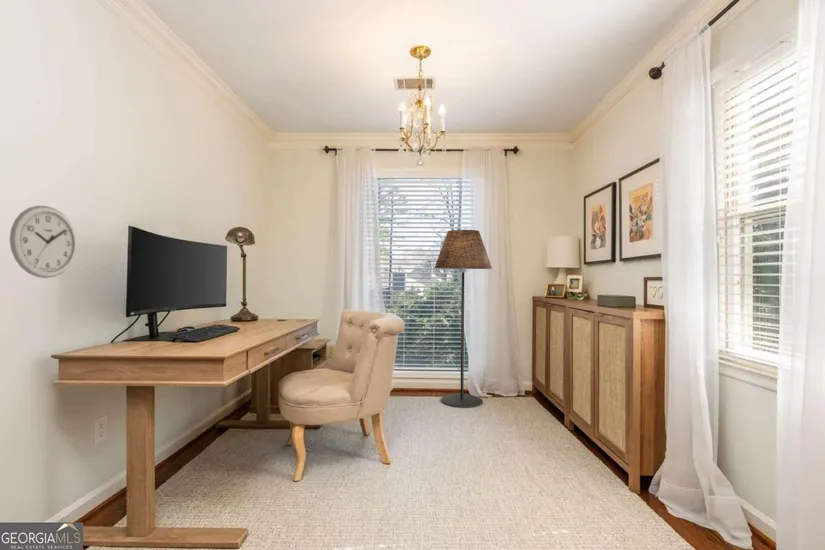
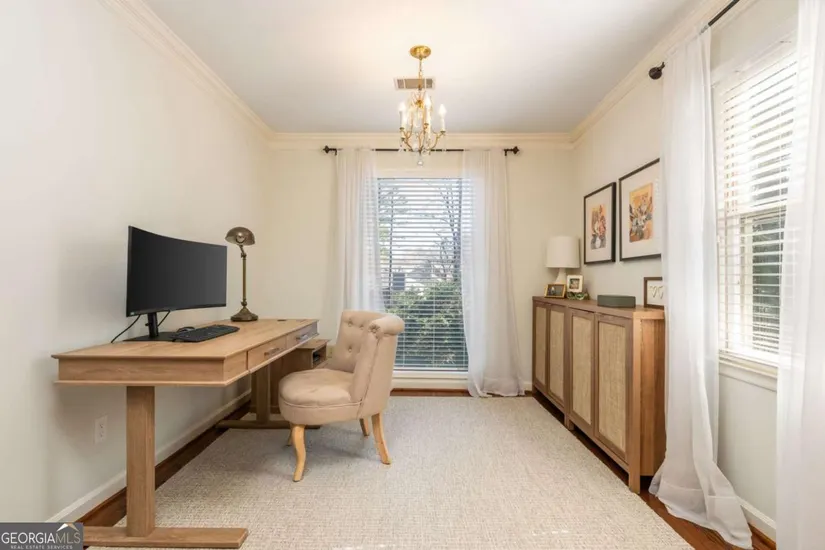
- floor lamp (462, 316)
- wall clock (47, 242)
